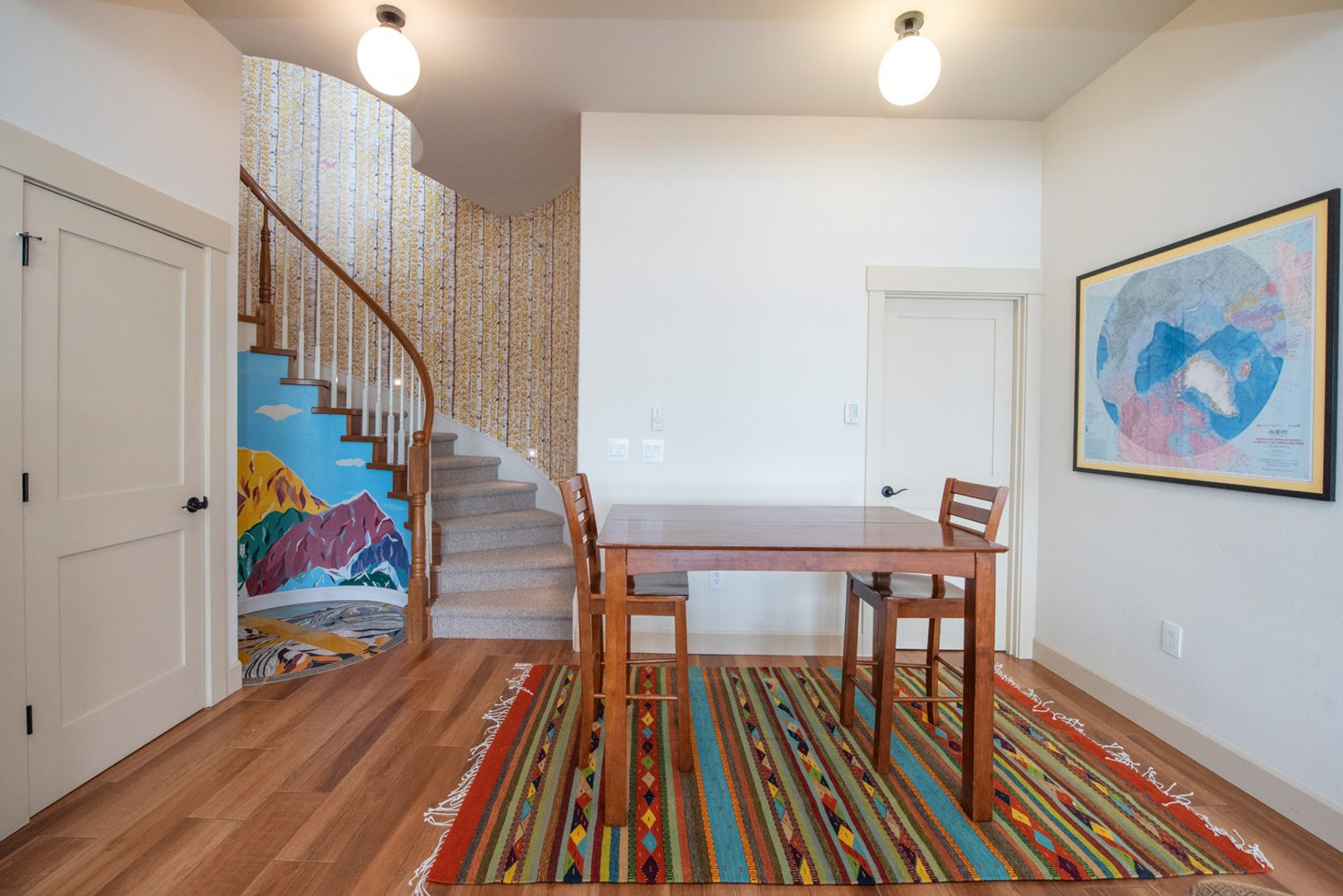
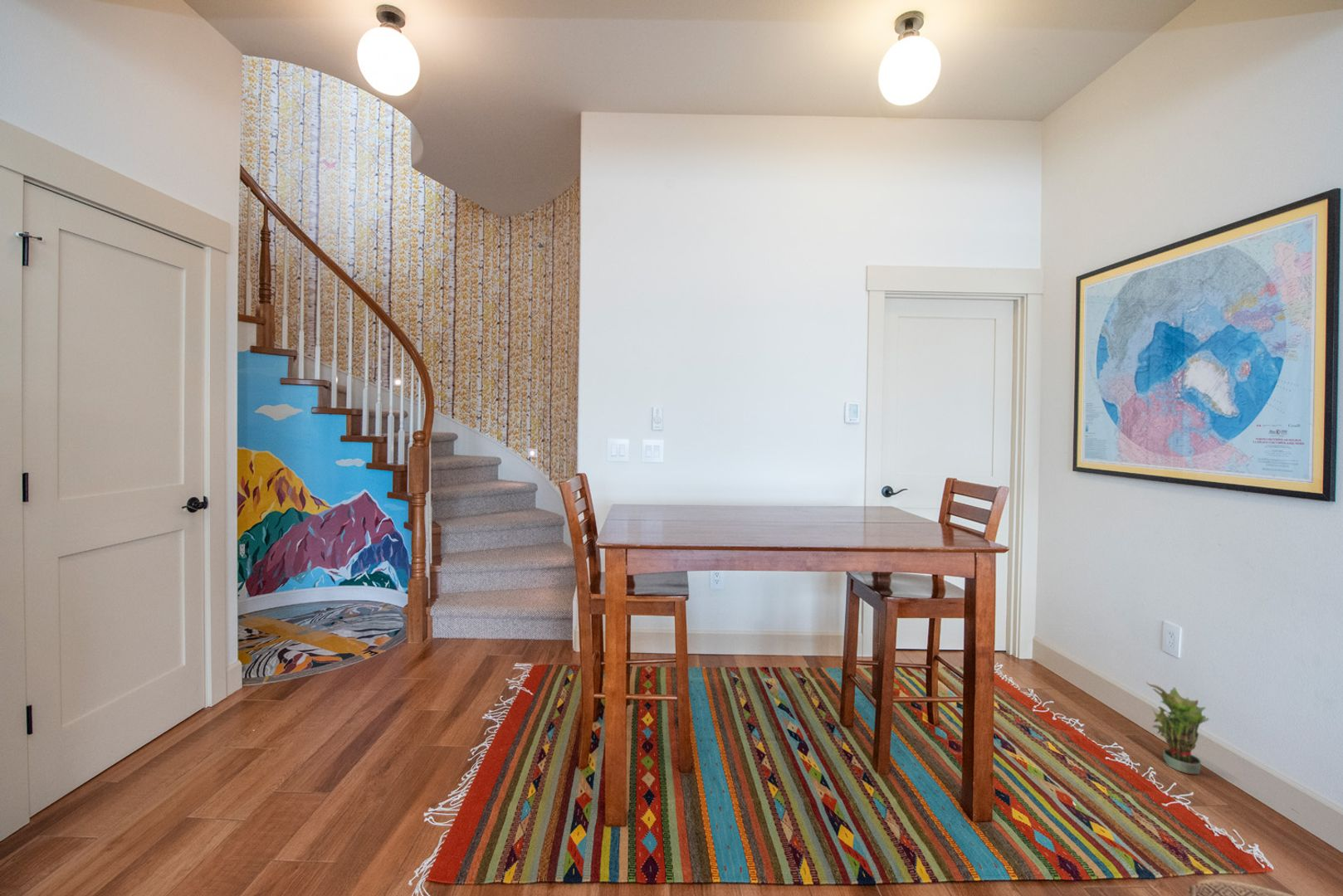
+ potted plant (1173, 723)
